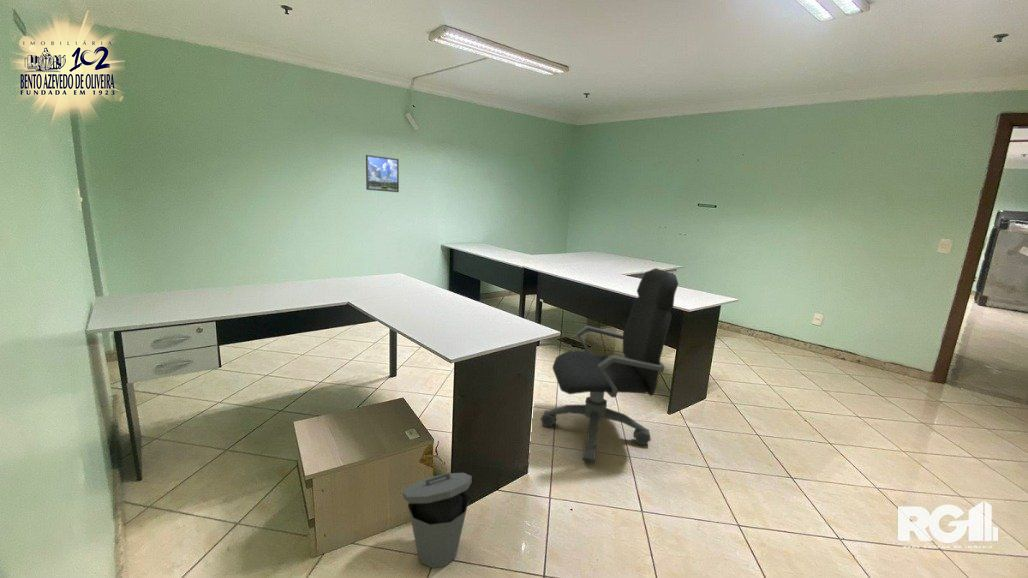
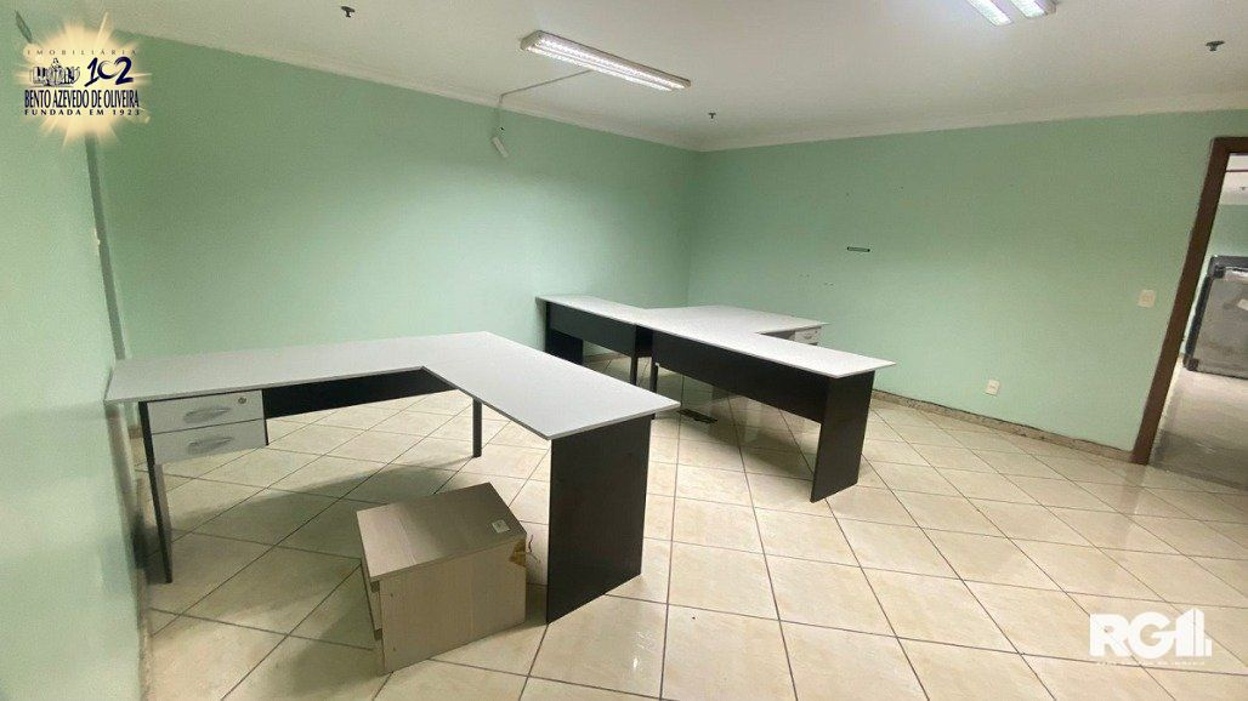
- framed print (382, 174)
- trash can (437, 511)
- office chair (603, 355)
